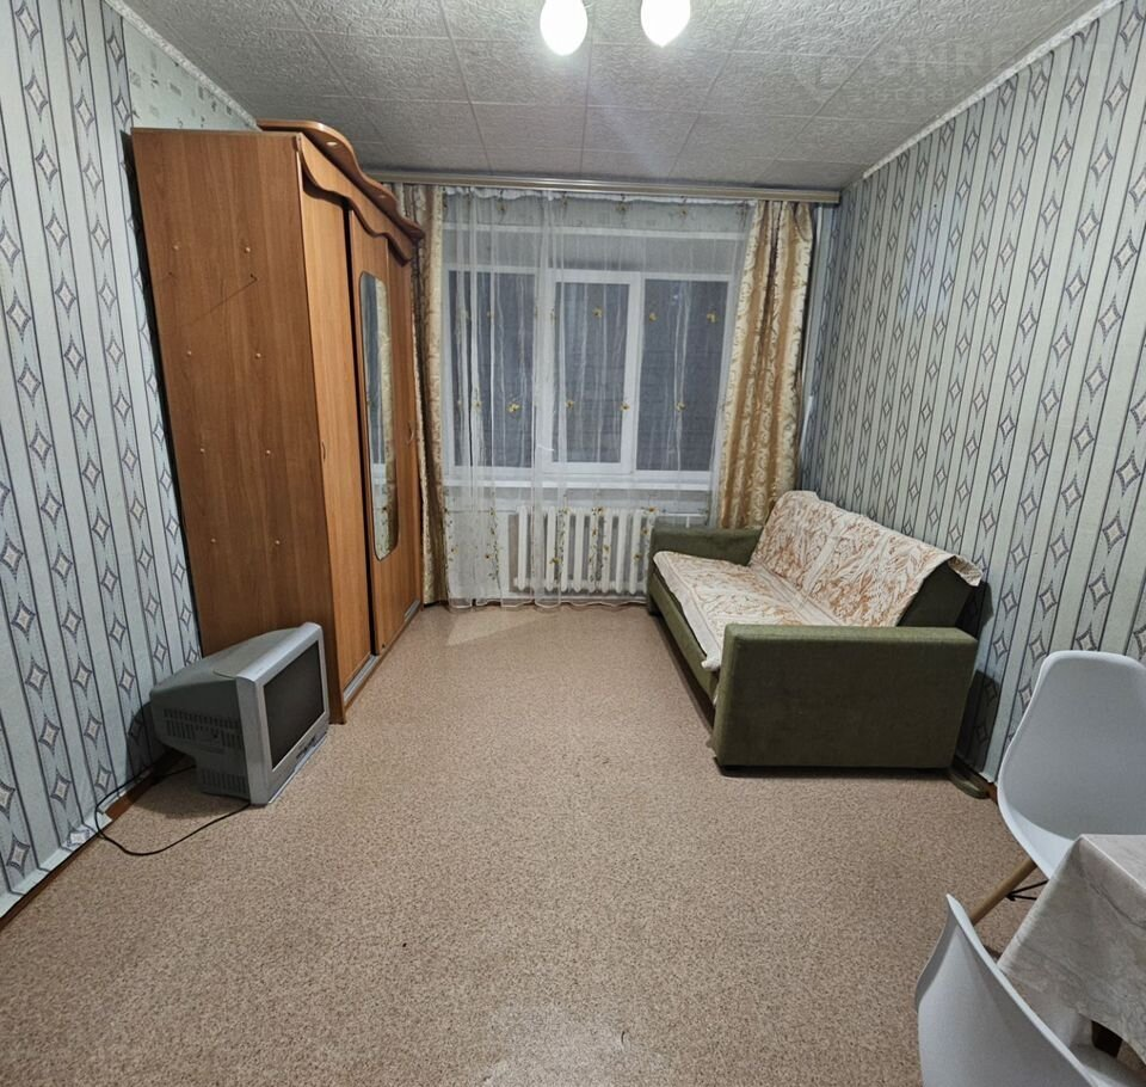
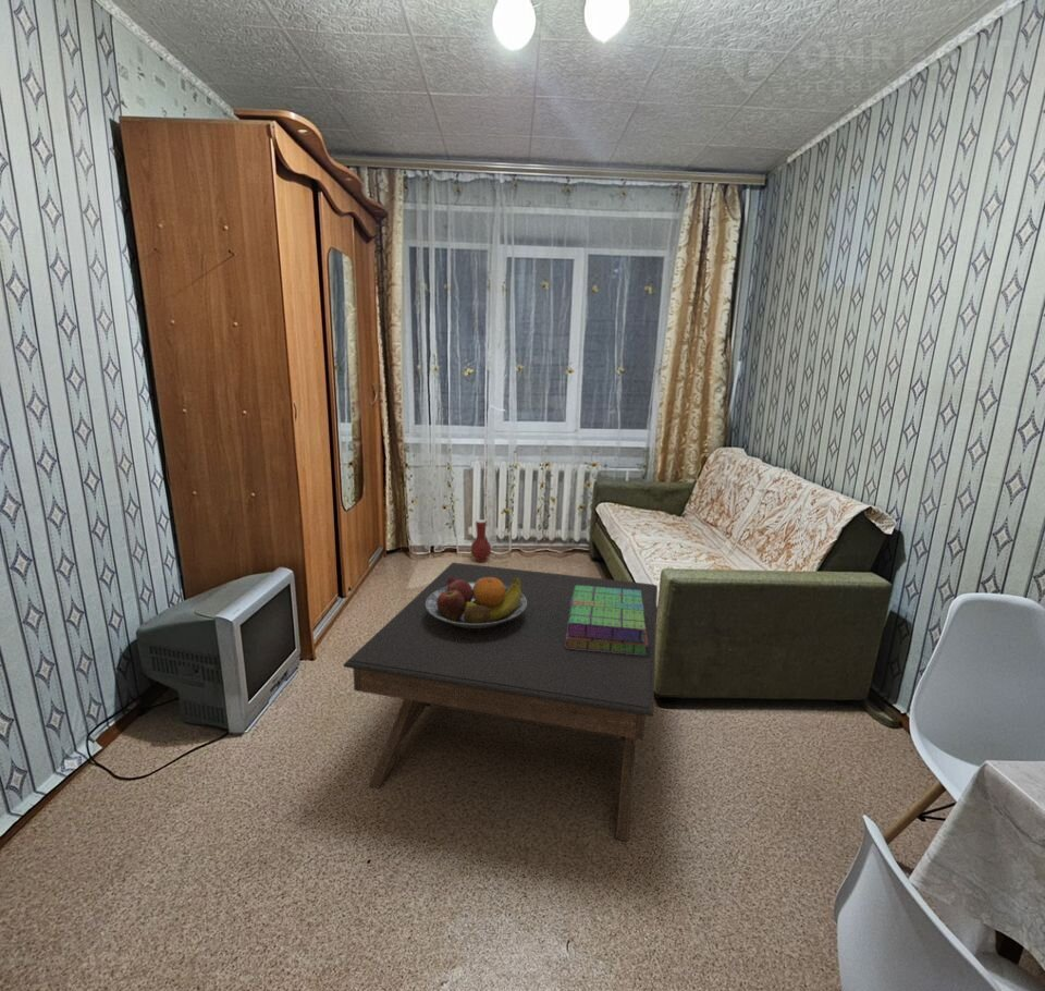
+ vase (480, 540)
+ stack of books (606, 616)
+ coffee table (524, 674)
+ fruit bowl (476, 597)
